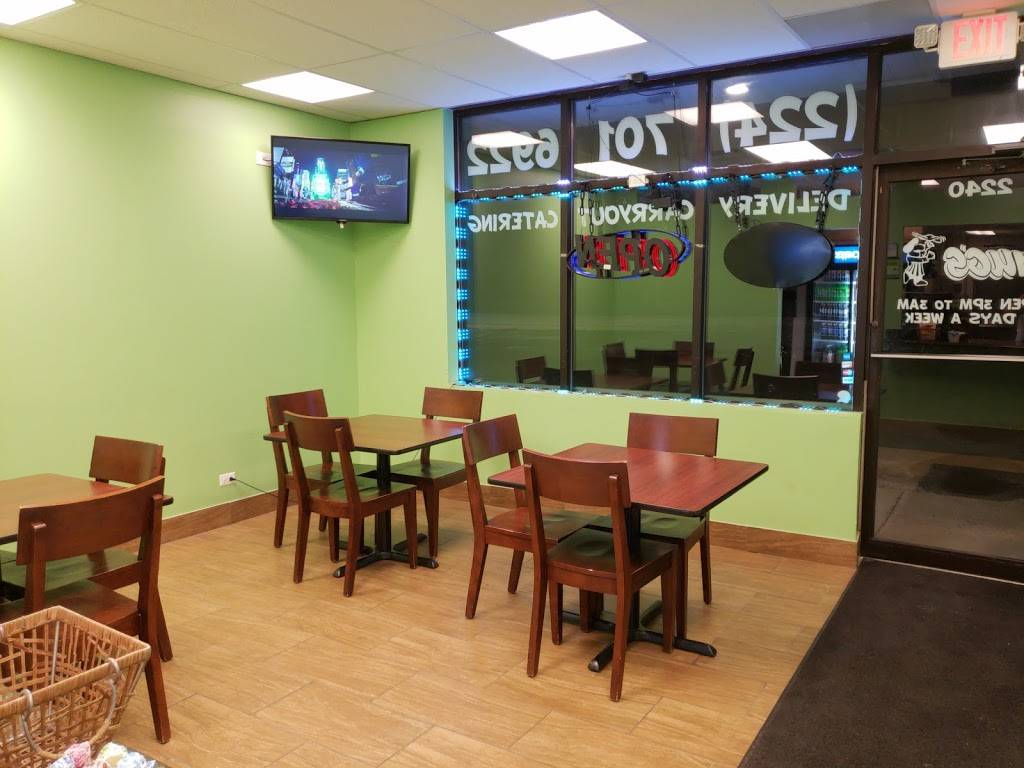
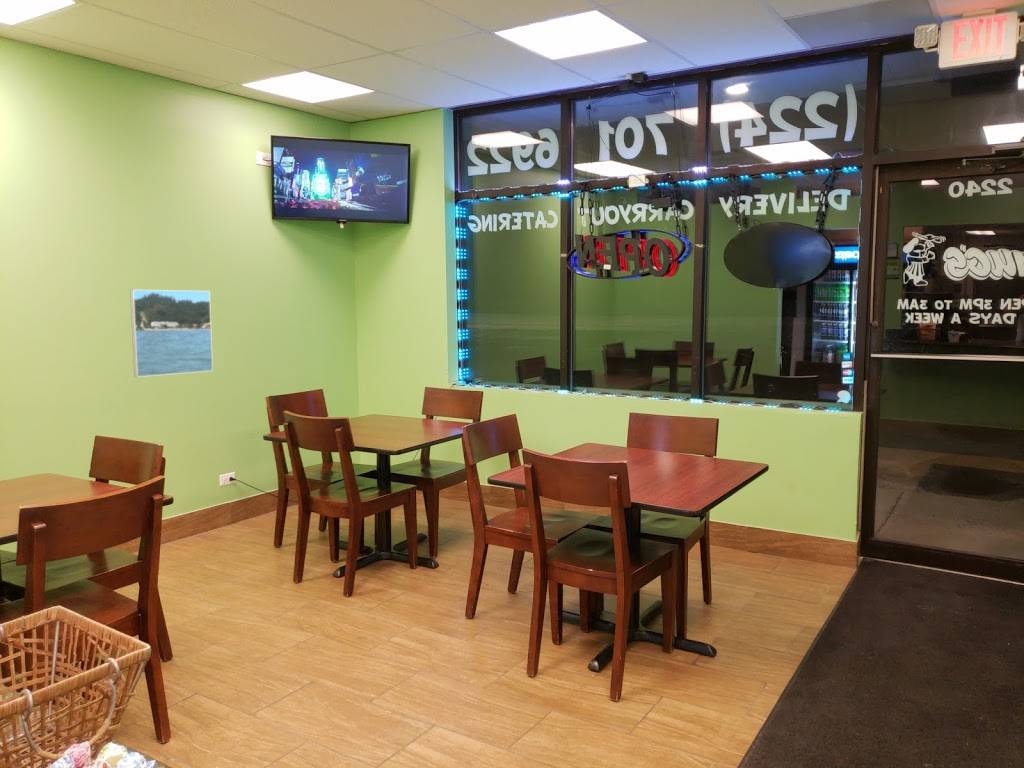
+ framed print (173, 332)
